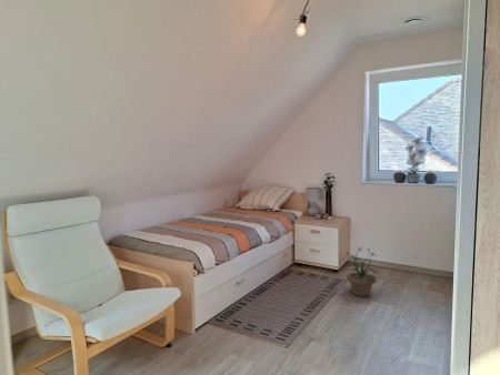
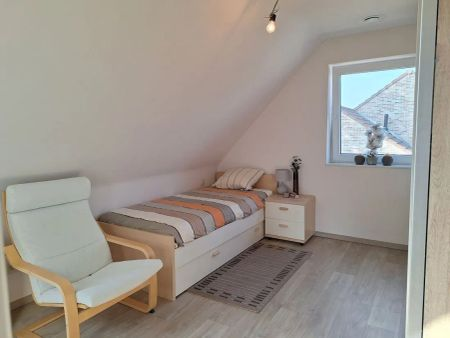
- potted plant (361, 271)
